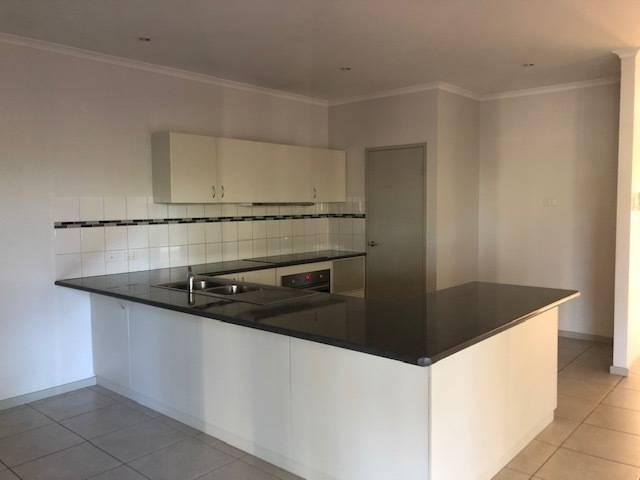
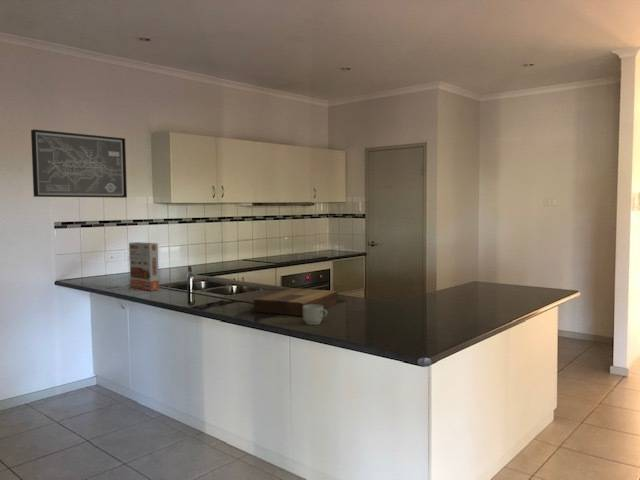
+ mug (315, 314)
+ cereal box (143, 265)
+ cutting board (297, 300)
+ wall art (81, 165)
